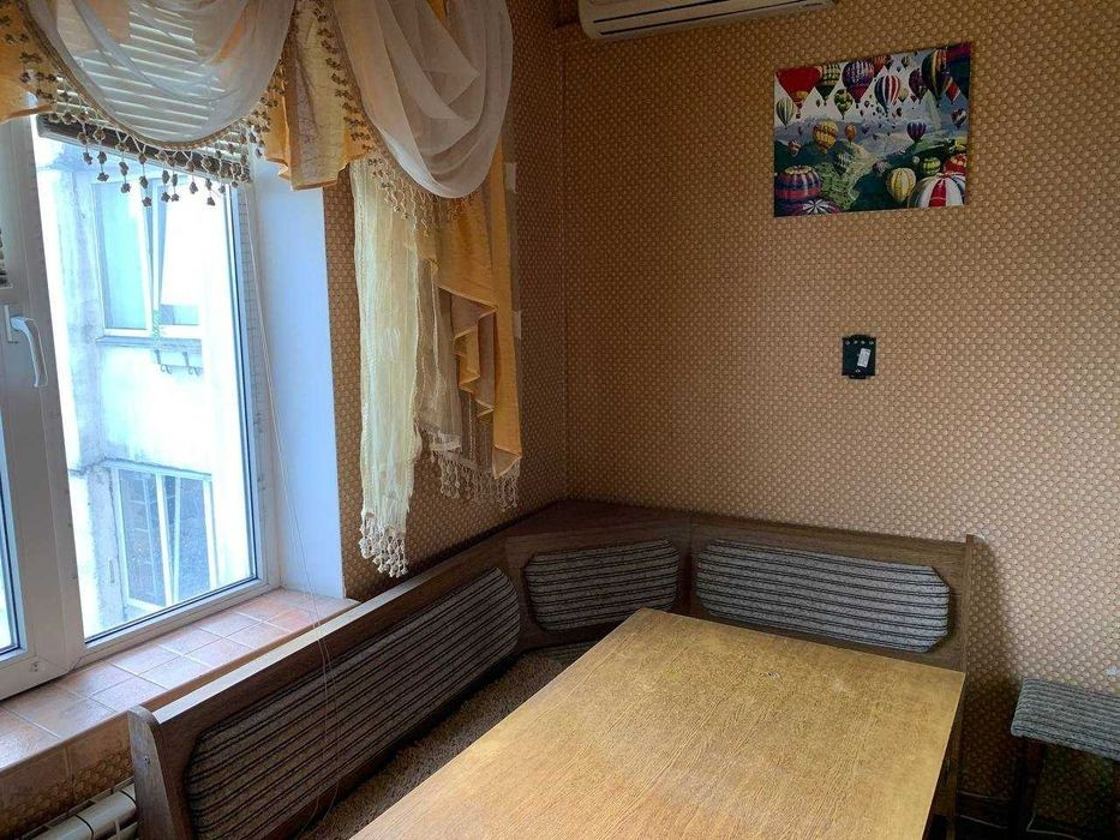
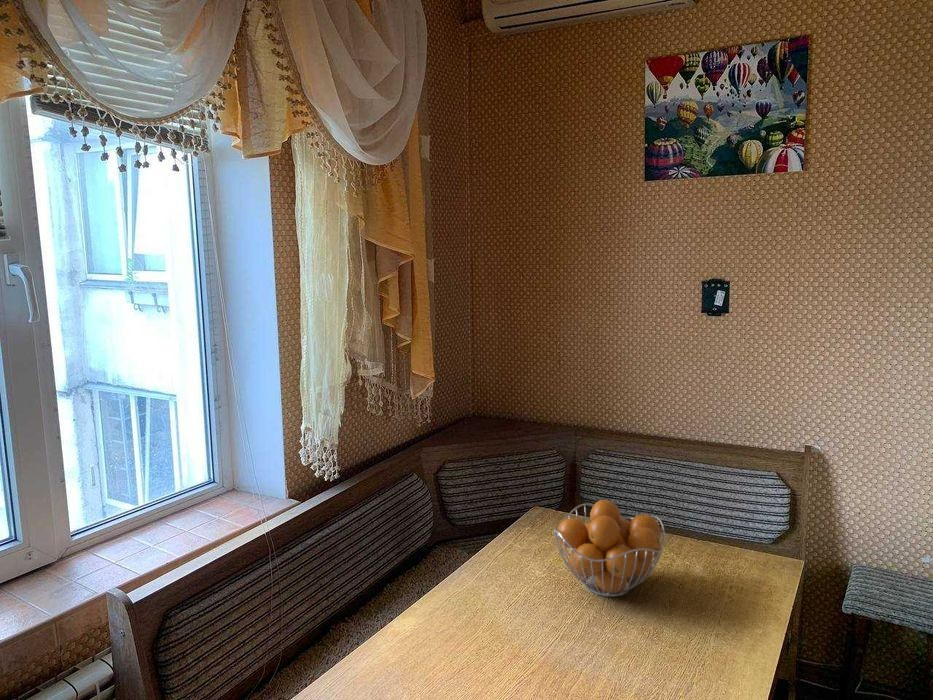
+ fruit basket (608, 547)
